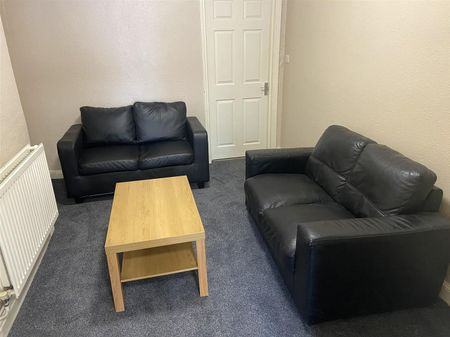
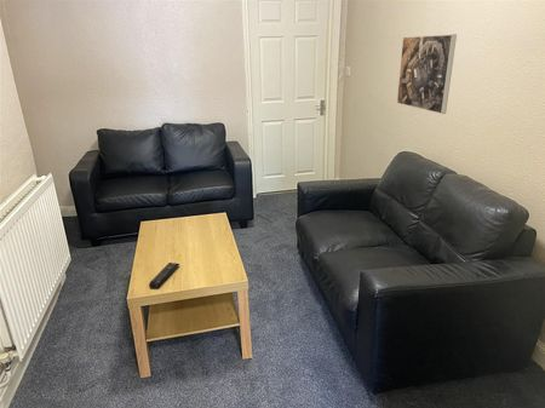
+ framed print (423, 73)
+ remote control (165, 274)
